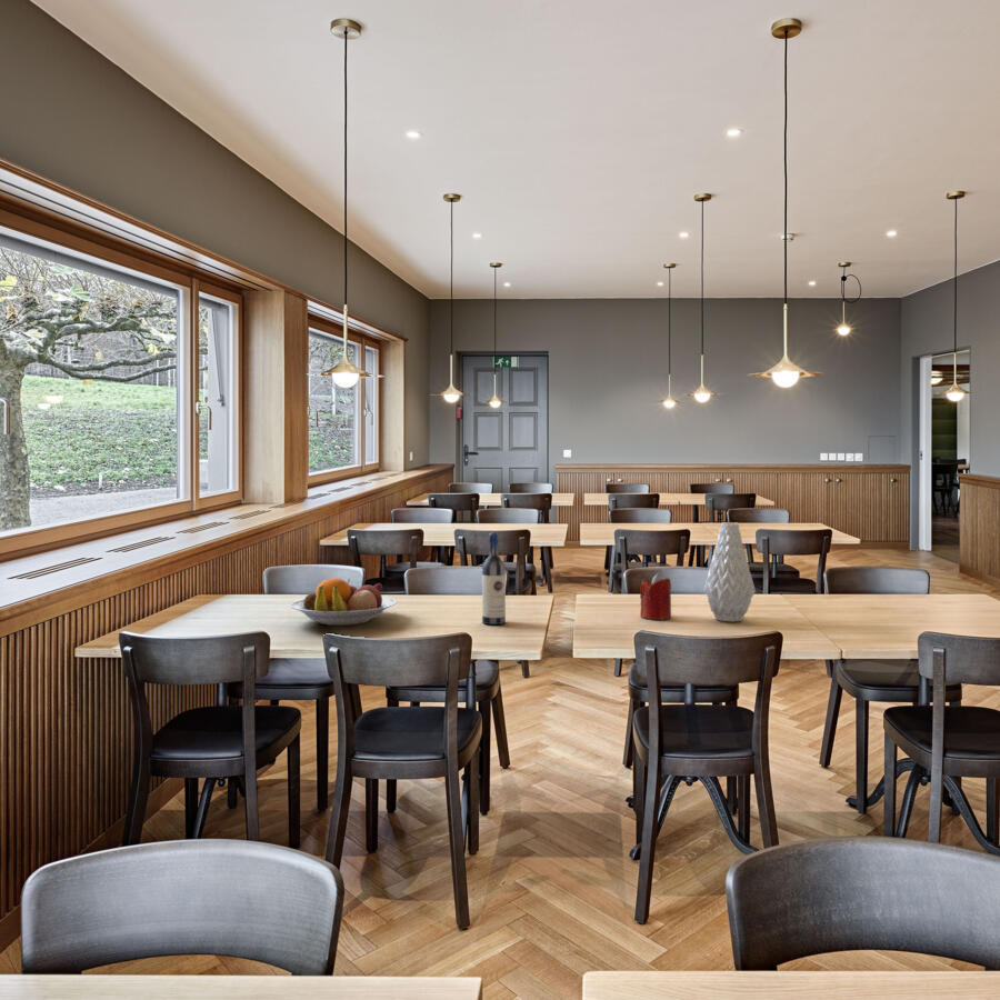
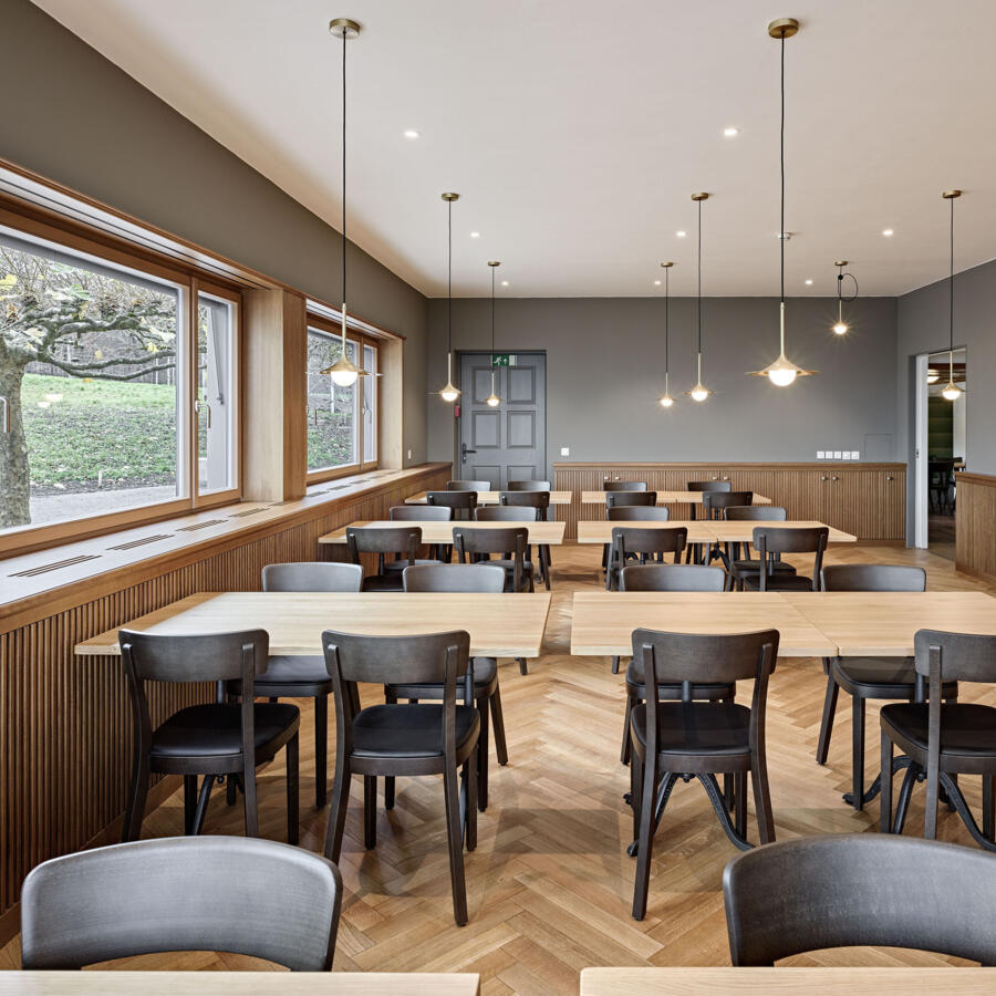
- vase (729, 571)
- wine bottle (493, 577)
- fruit bowl (343, 598)
- candle (656, 594)
